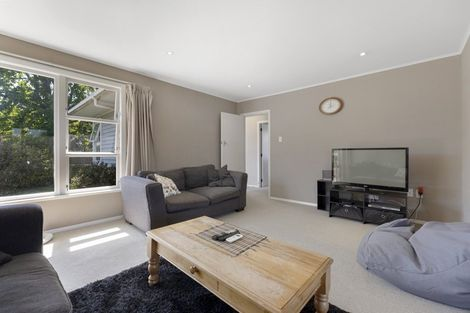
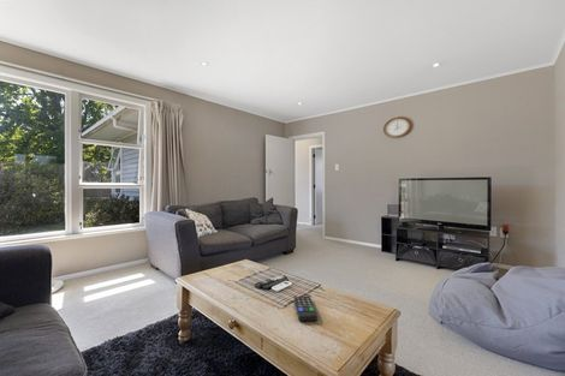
+ remote control (304, 306)
